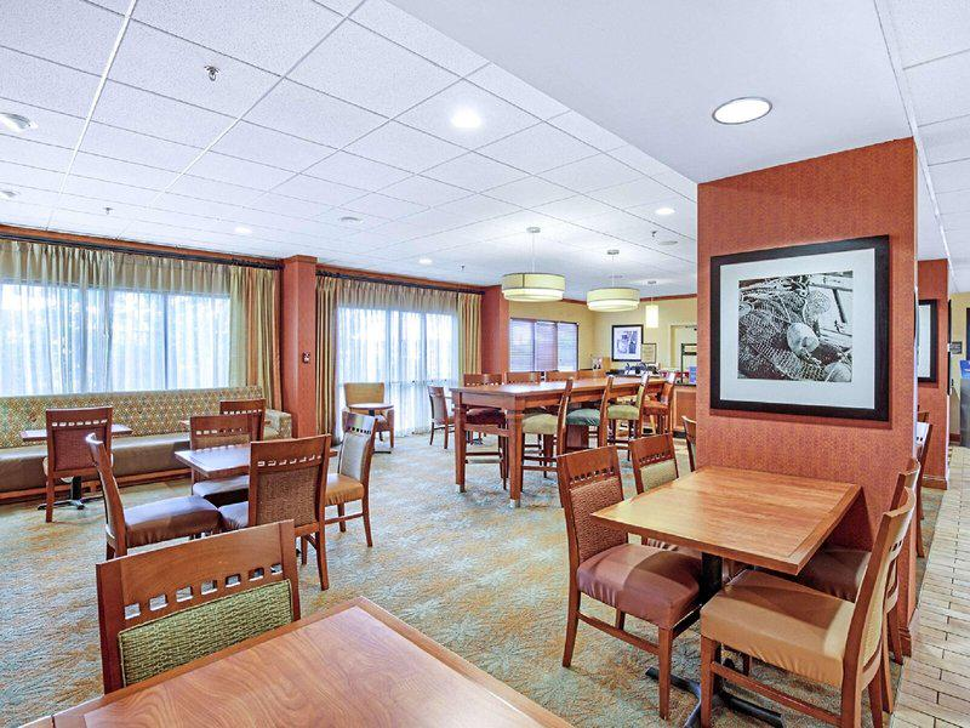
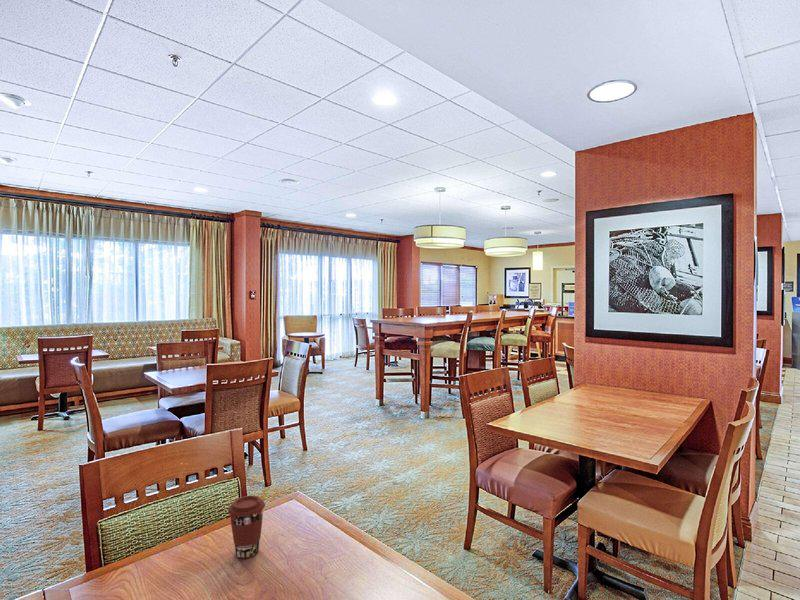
+ coffee cup (247, 526)
